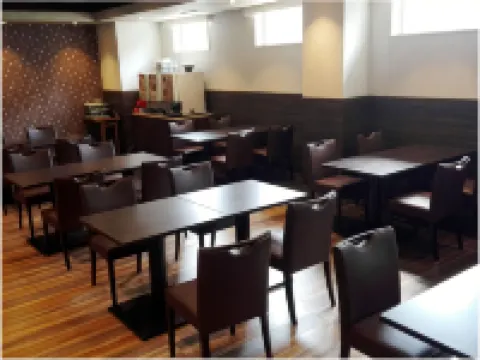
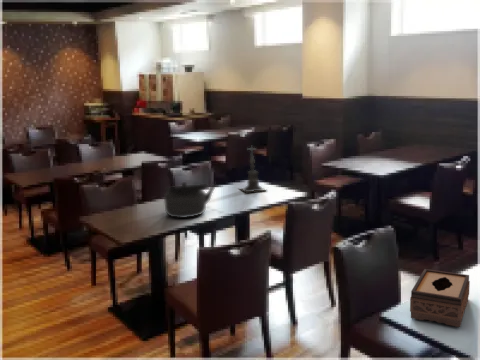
+ tissue box (440, 295)
+ kettle (186, 198)
+ candle holder (251, 165)
